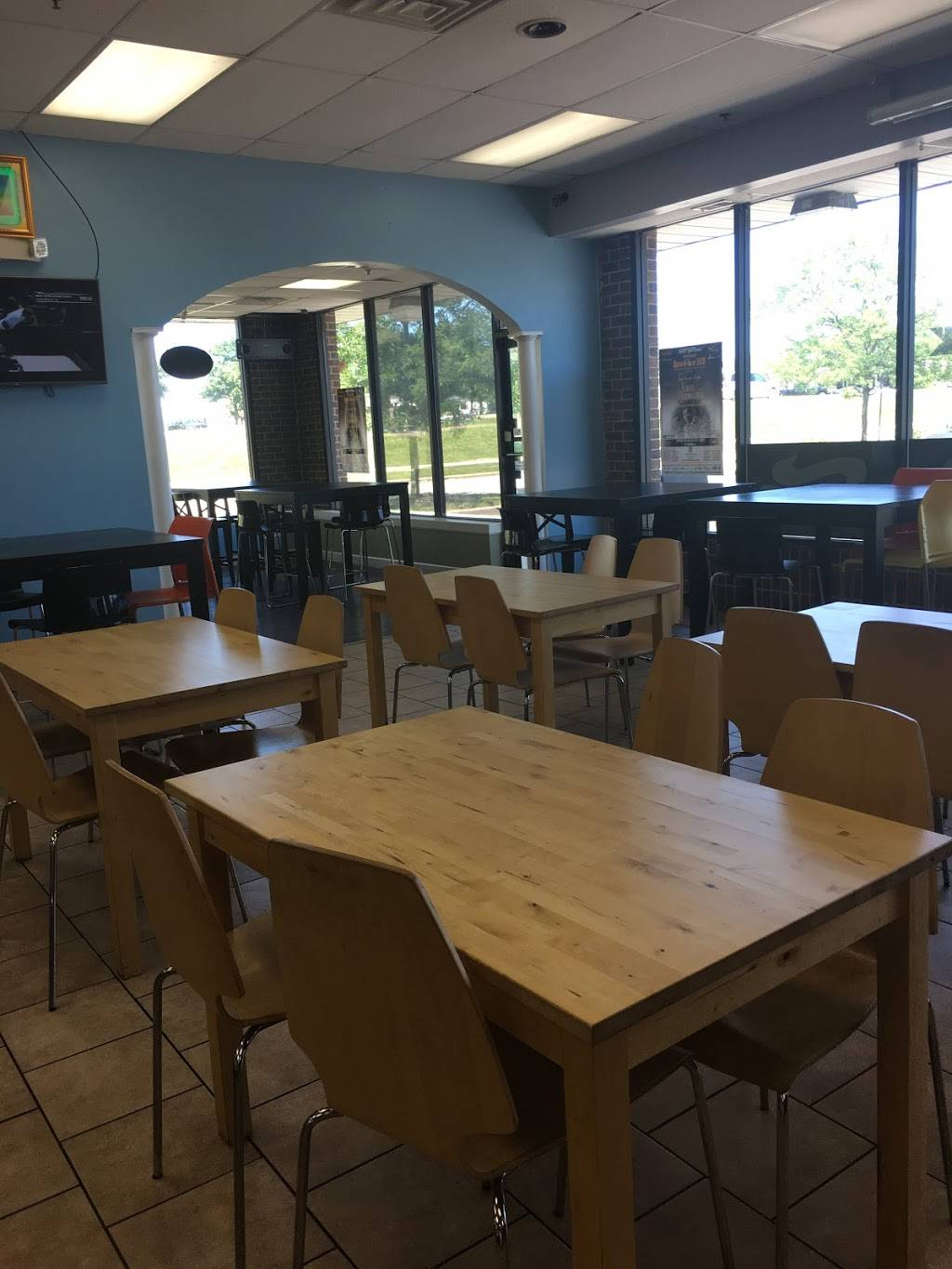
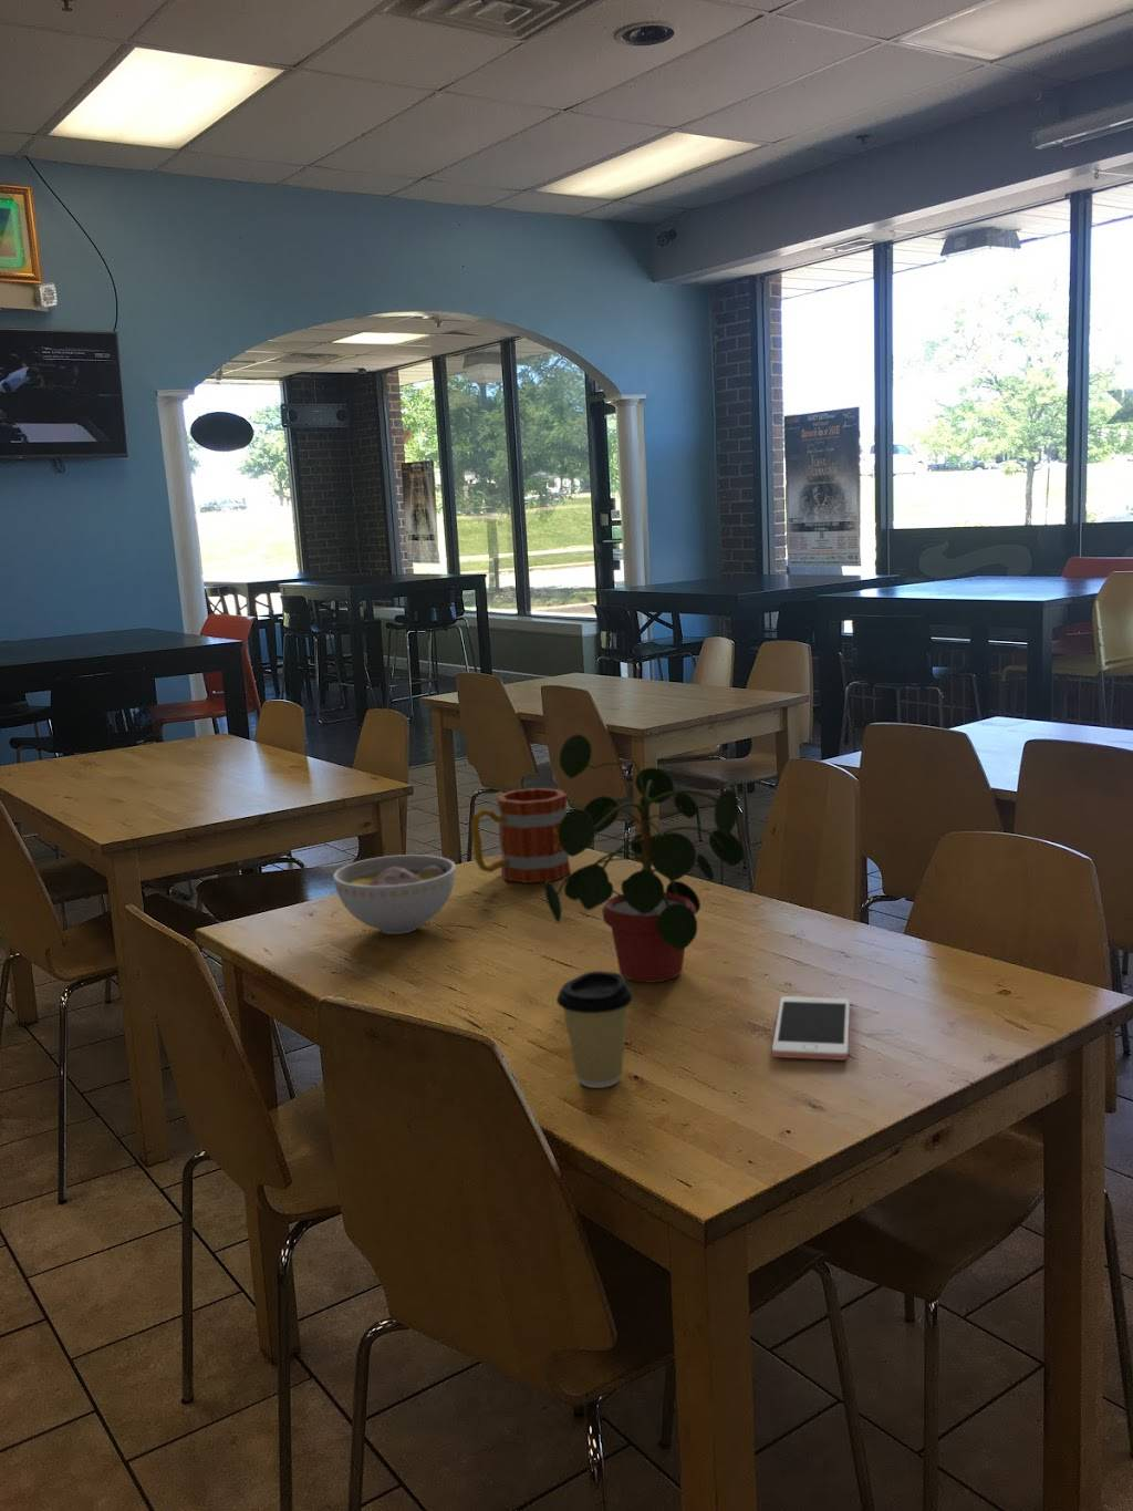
+ potted plant (633, 857)
+ mug (519, 837)
+ bowl (396, 899)
+ coffee cup (596, 1031)
+ cell phone (812, 1026)
